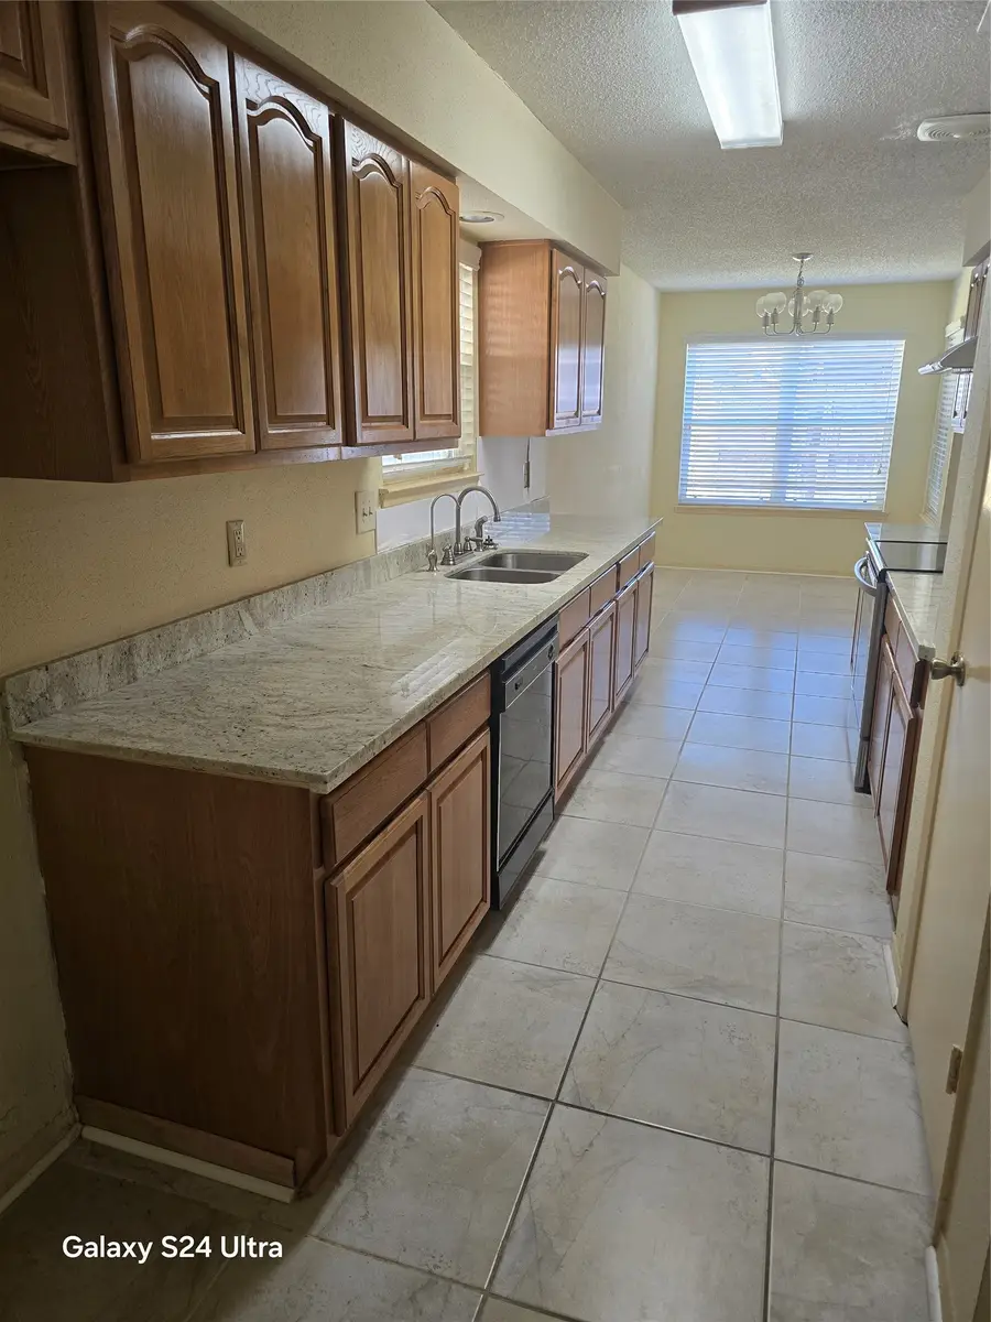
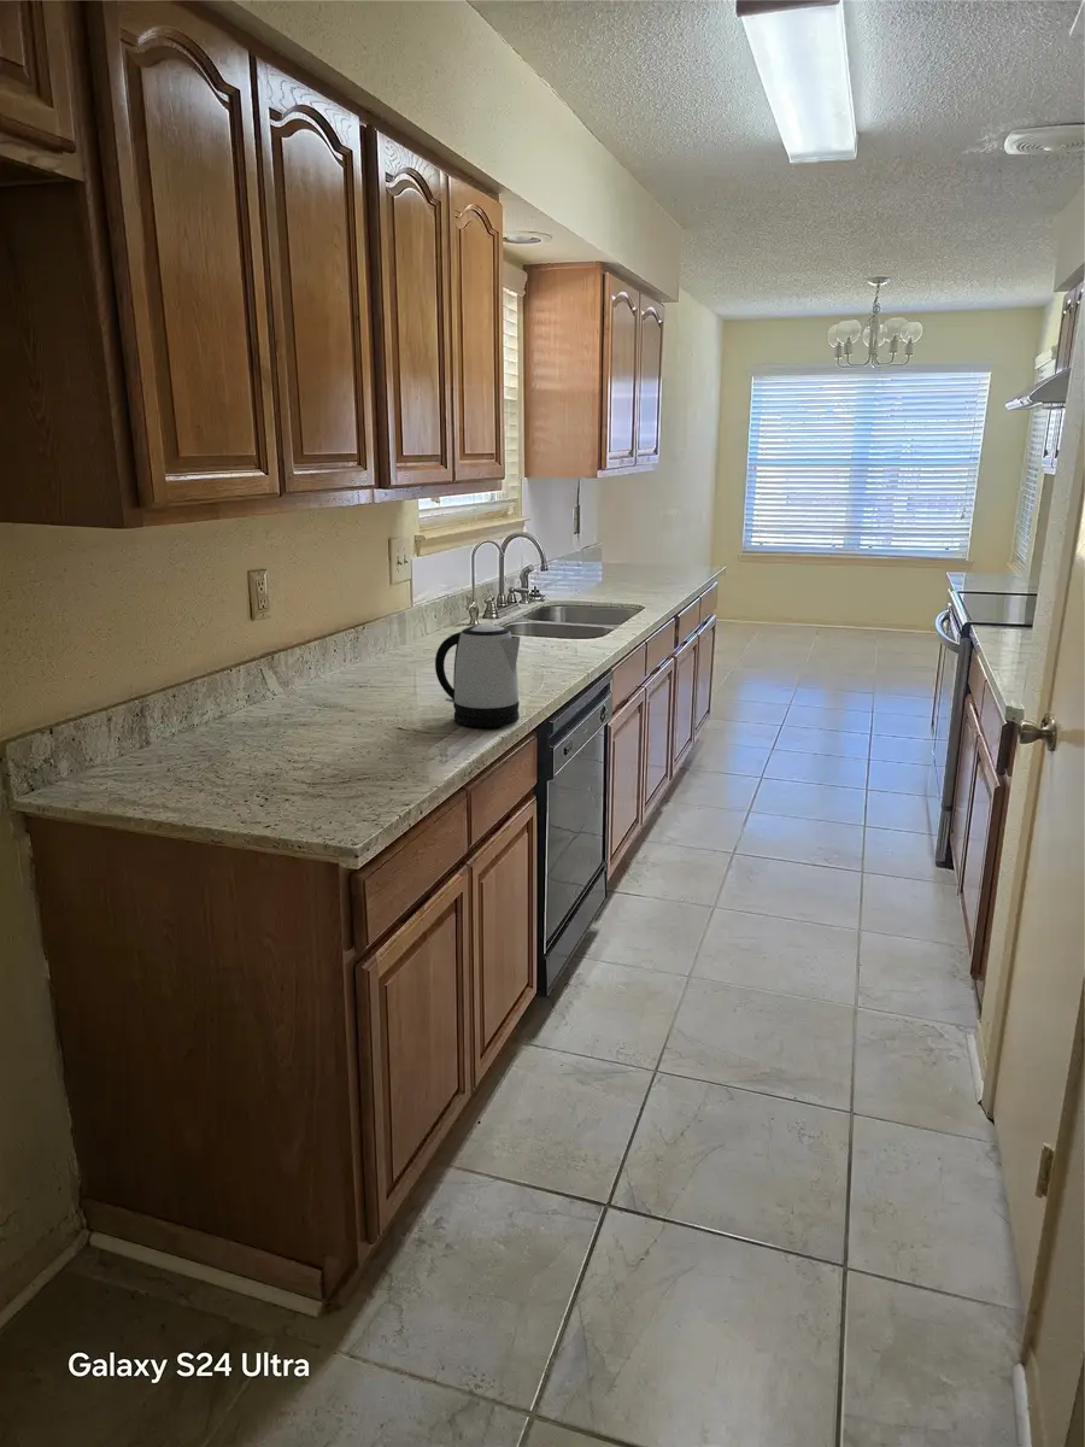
+ kettle (476, 672)
